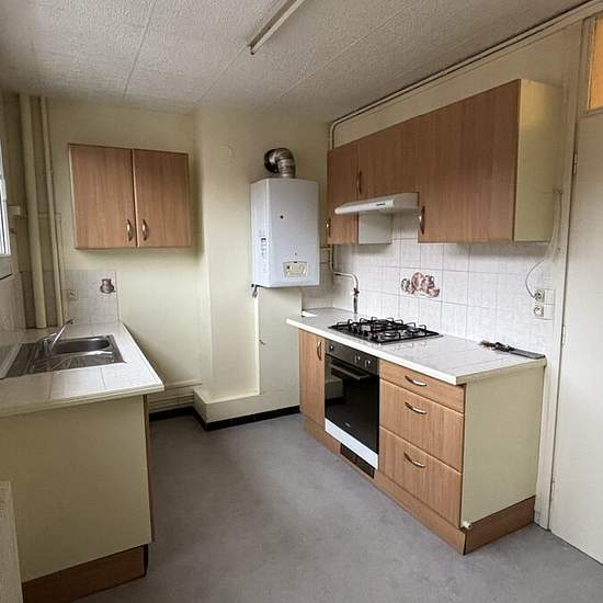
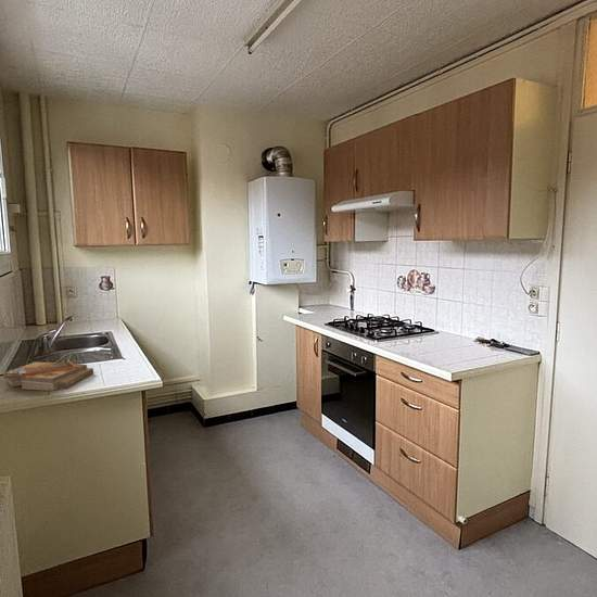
+ clipboard (50, 372)
